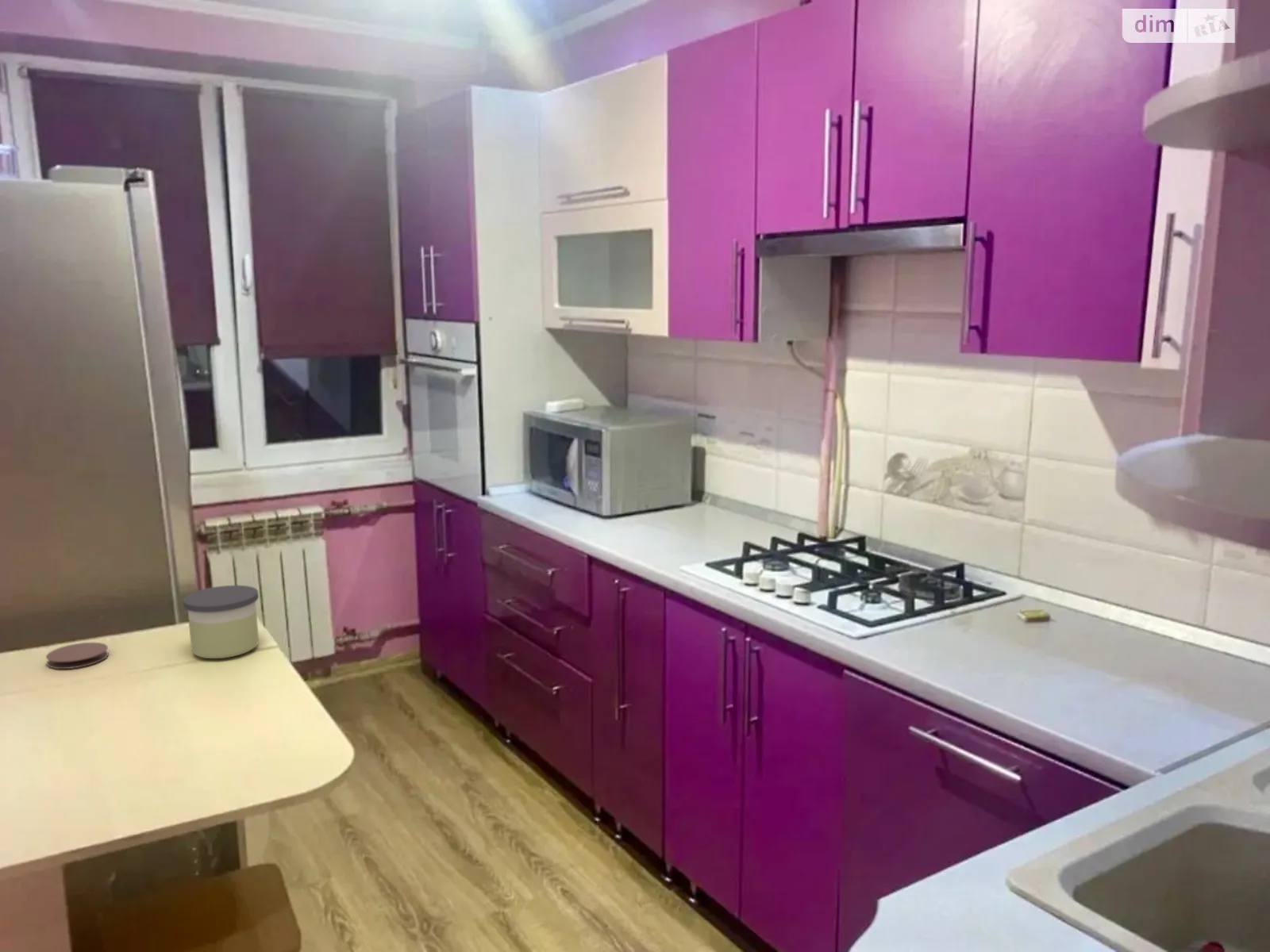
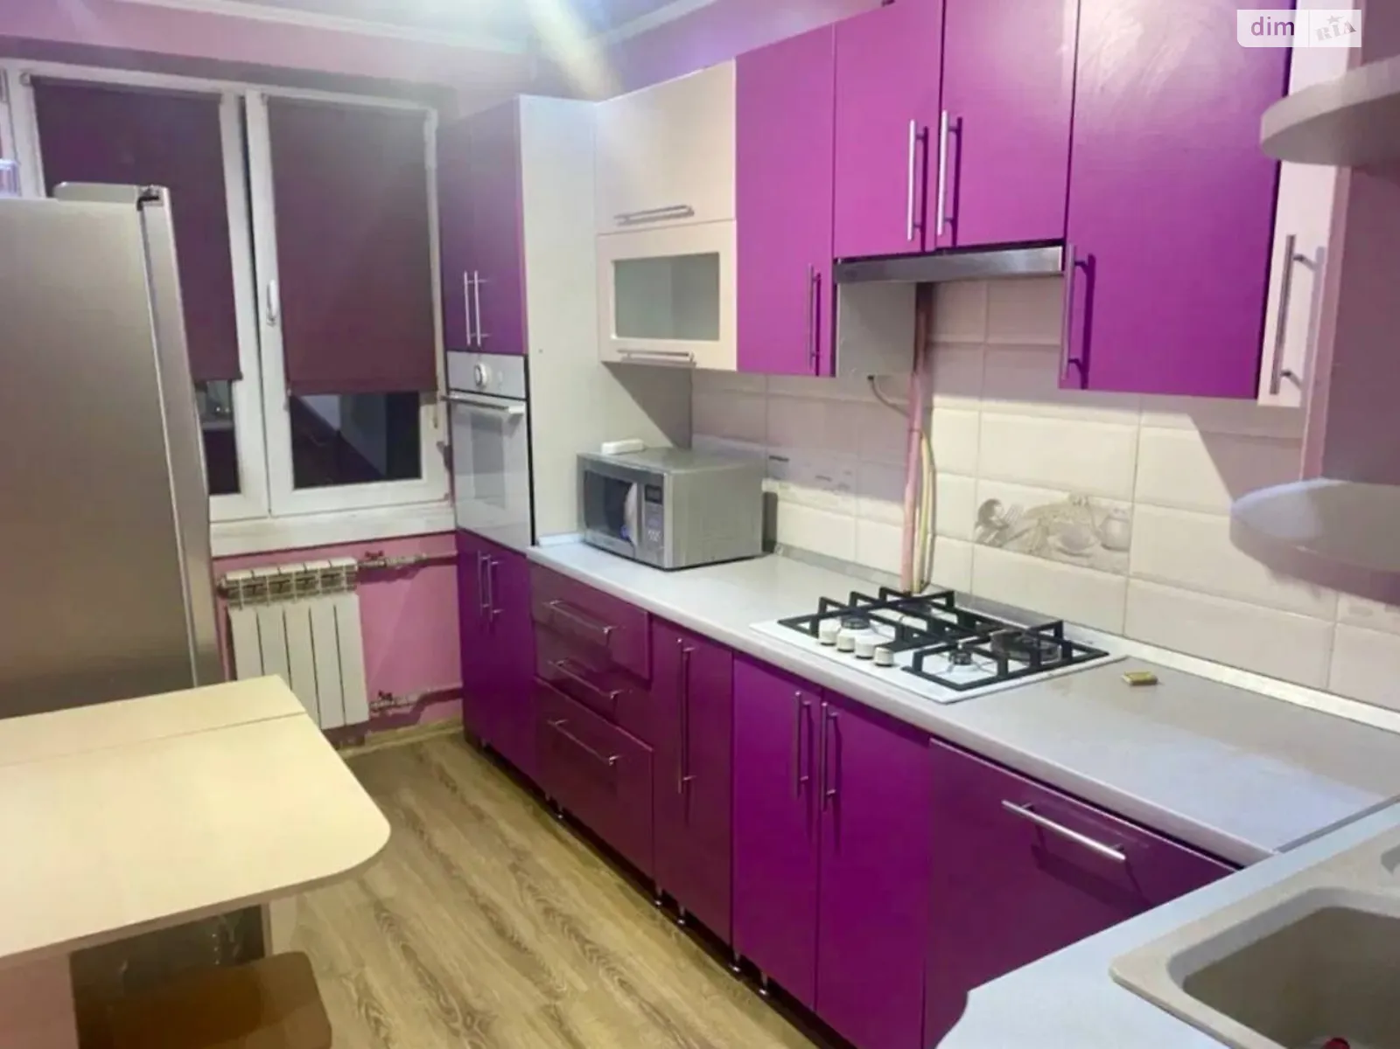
- coaster (77, 654)
- candle (223, 622)
